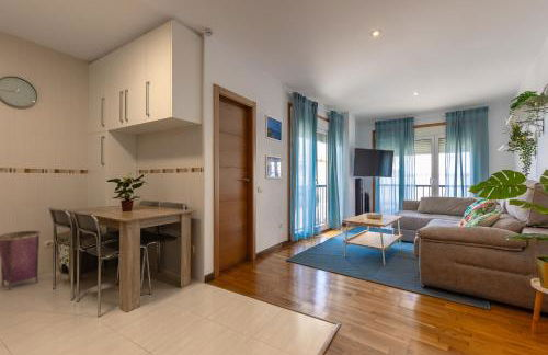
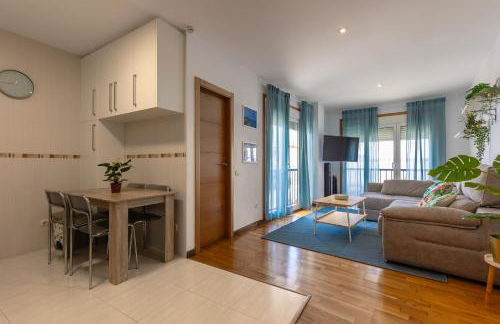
- woven basket (20, 259)
